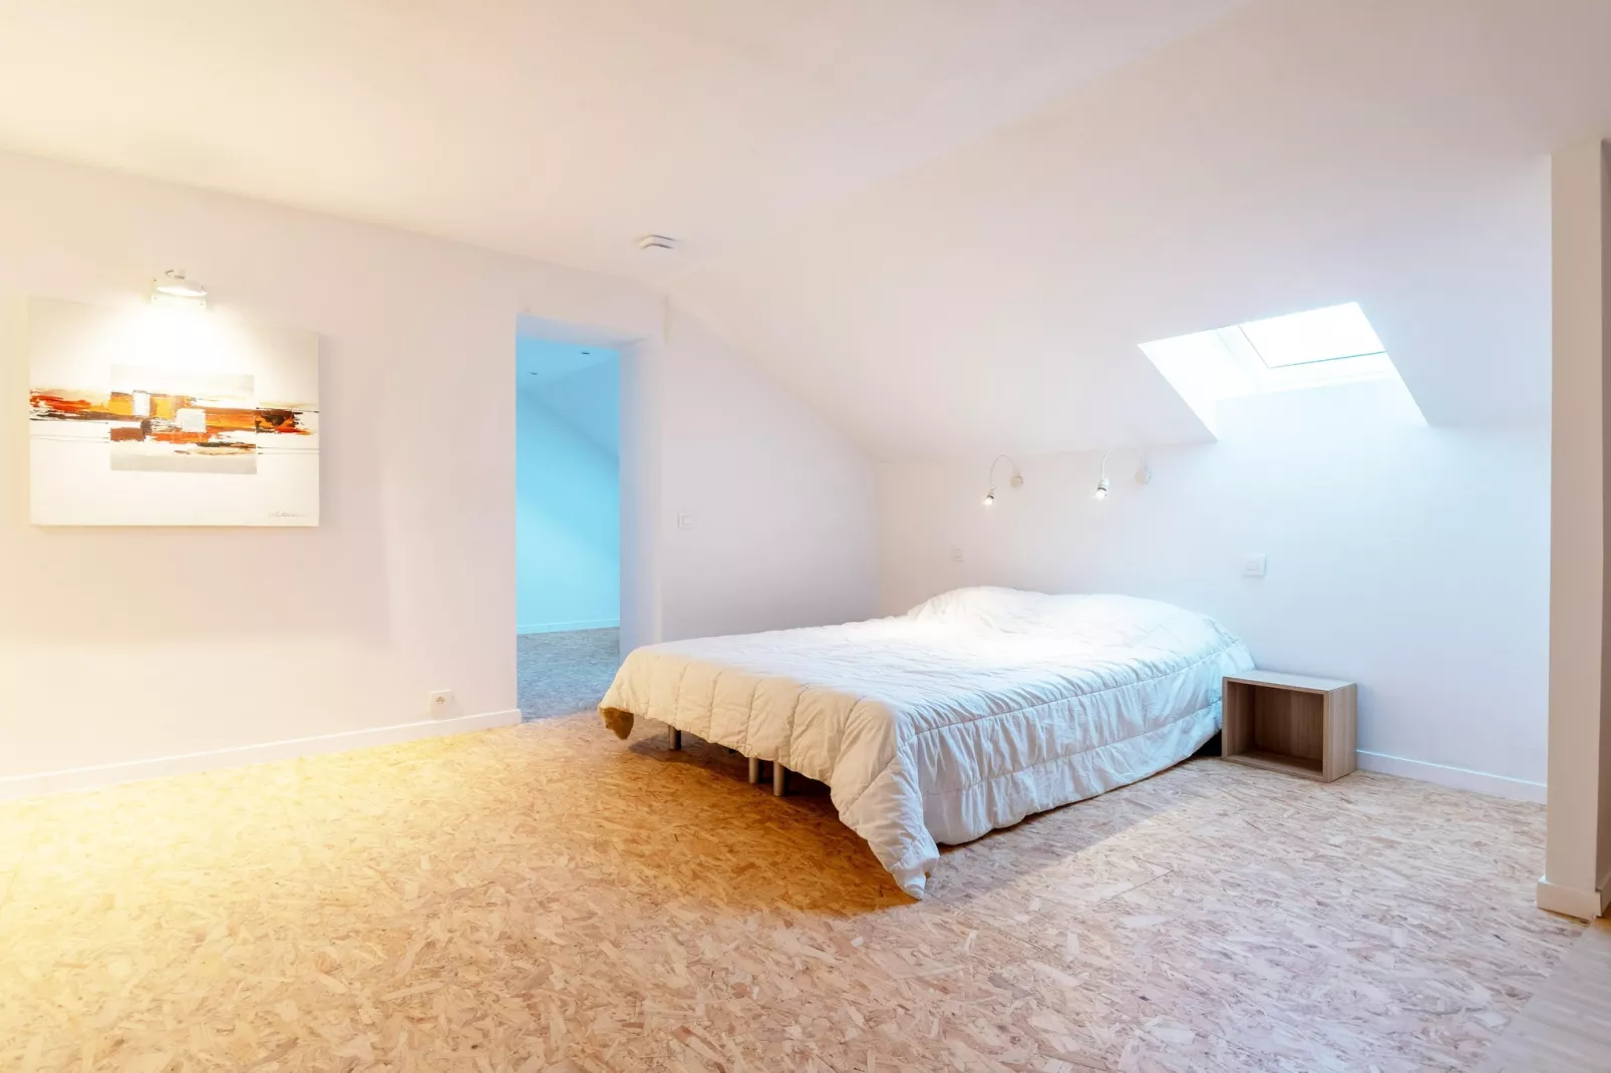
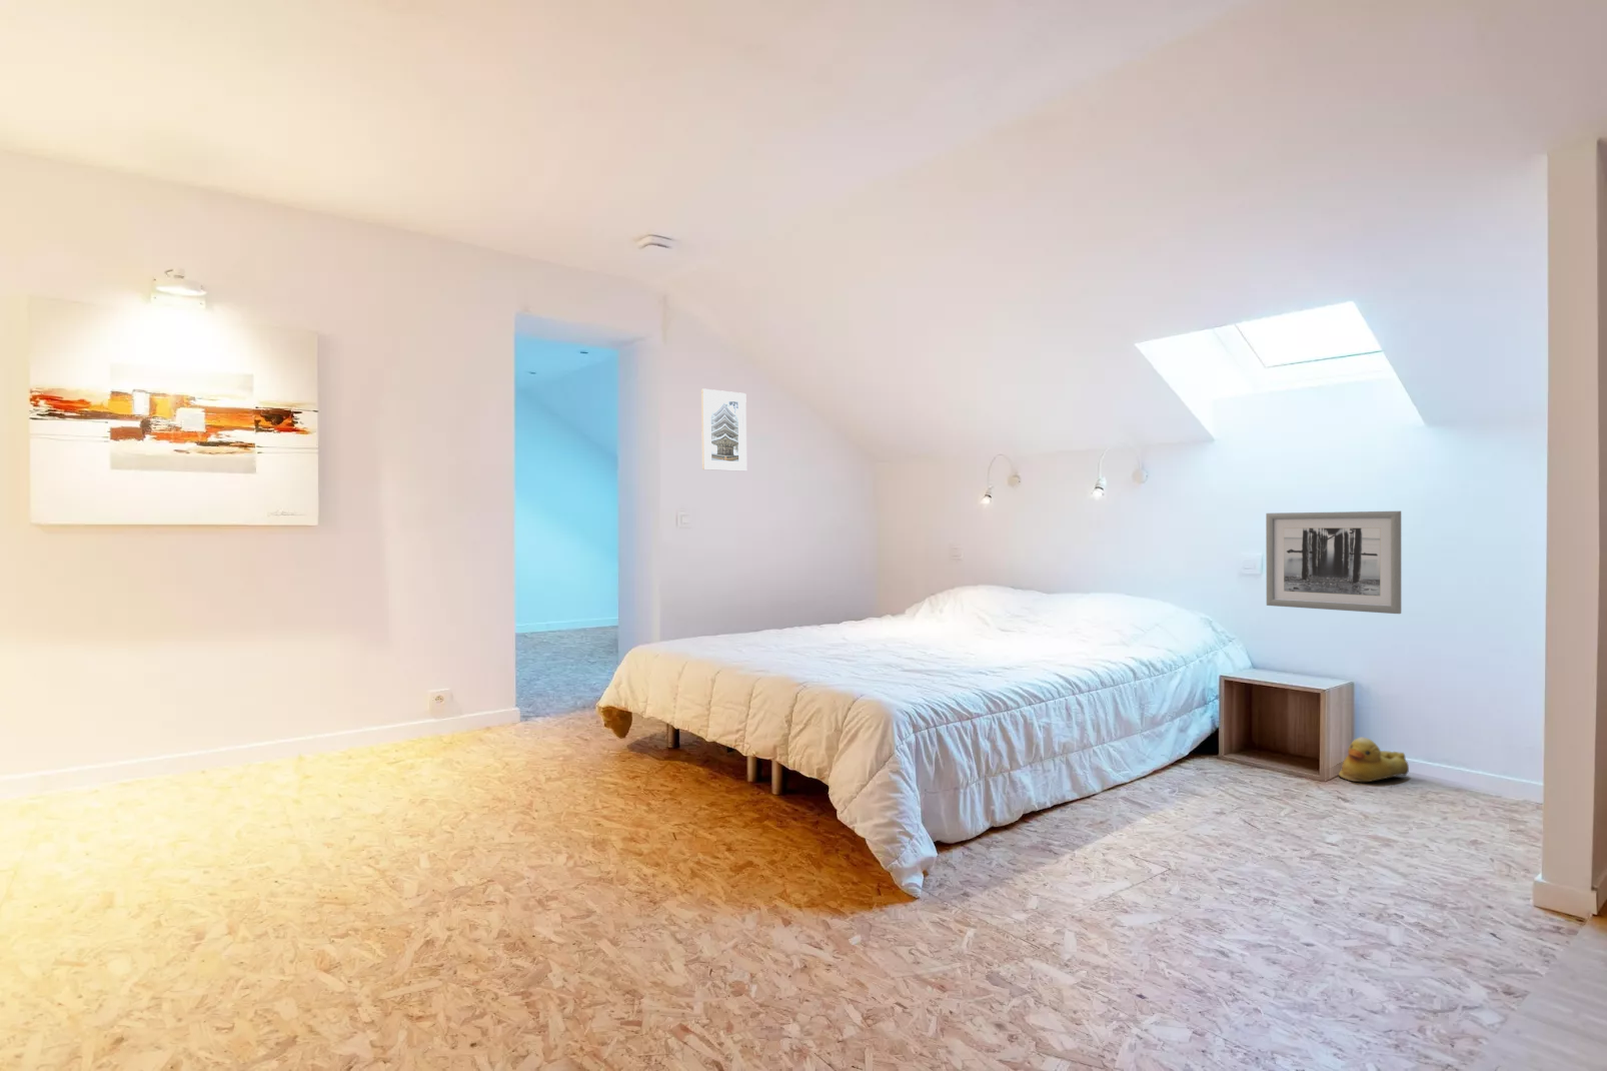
+ rubber duck (1373, 755)
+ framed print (724, 430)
+ wall art (1330, 561)
